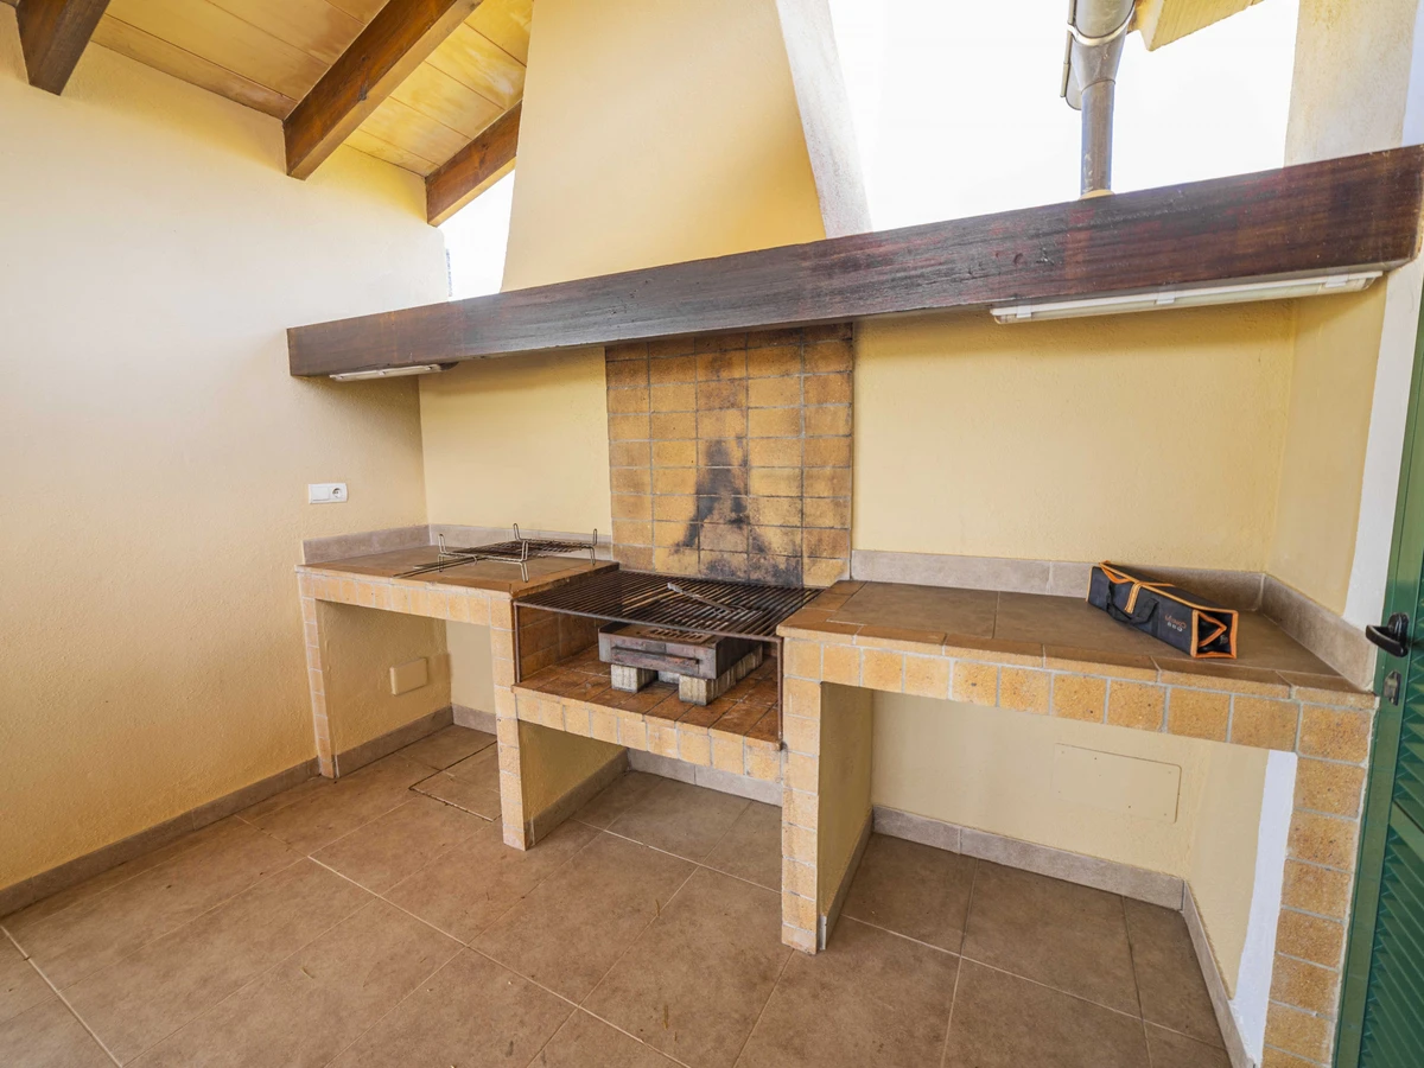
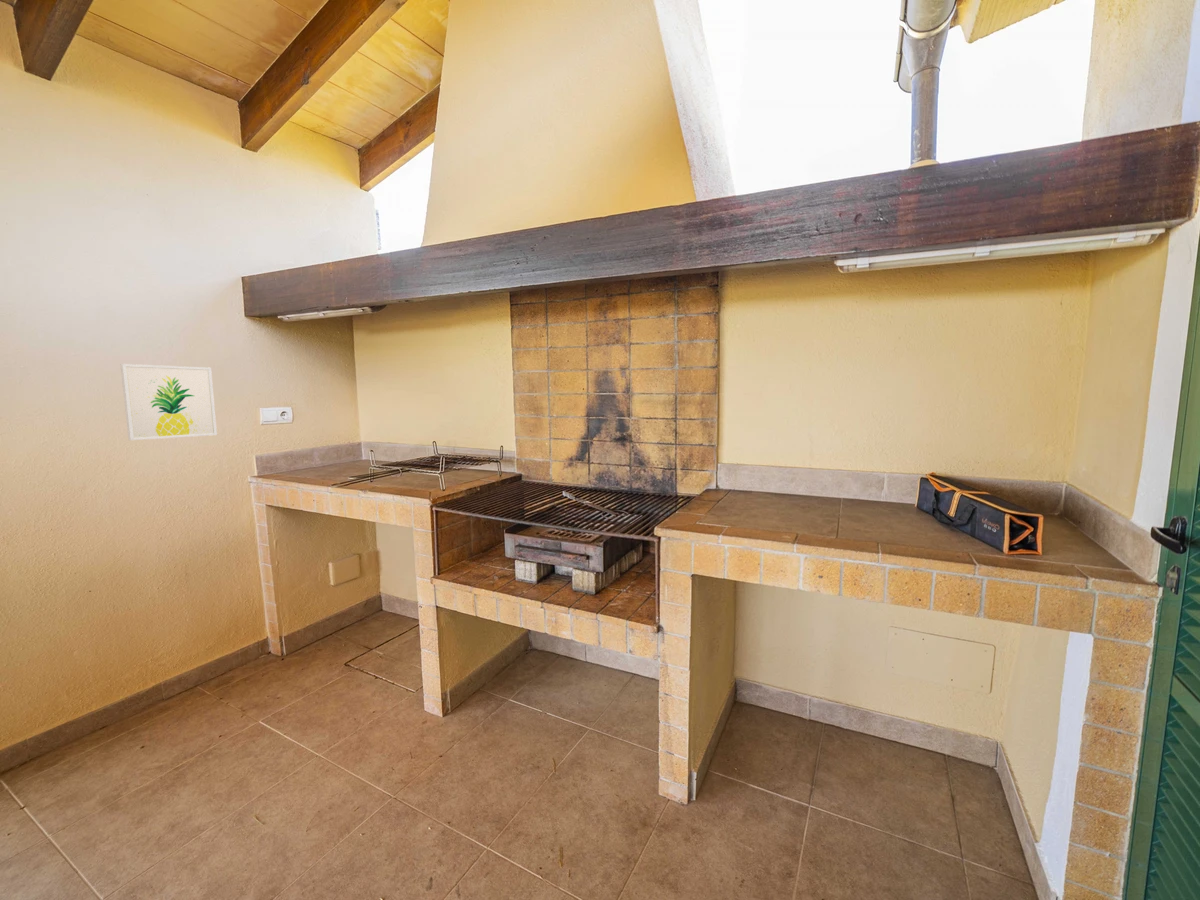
+ wall art (172, 401)
